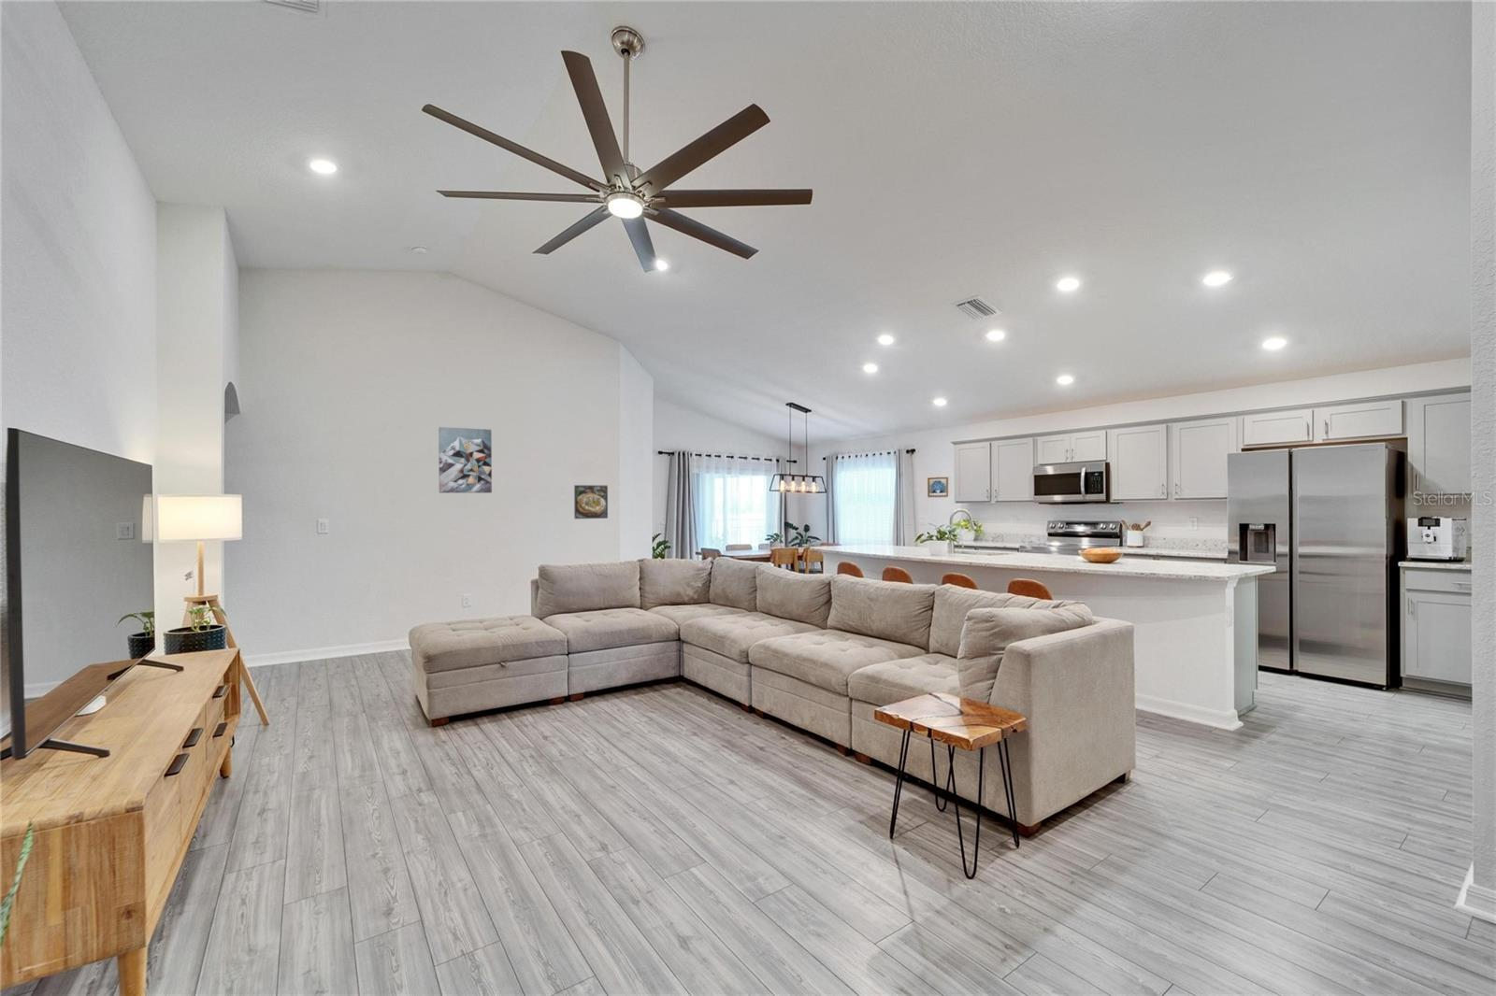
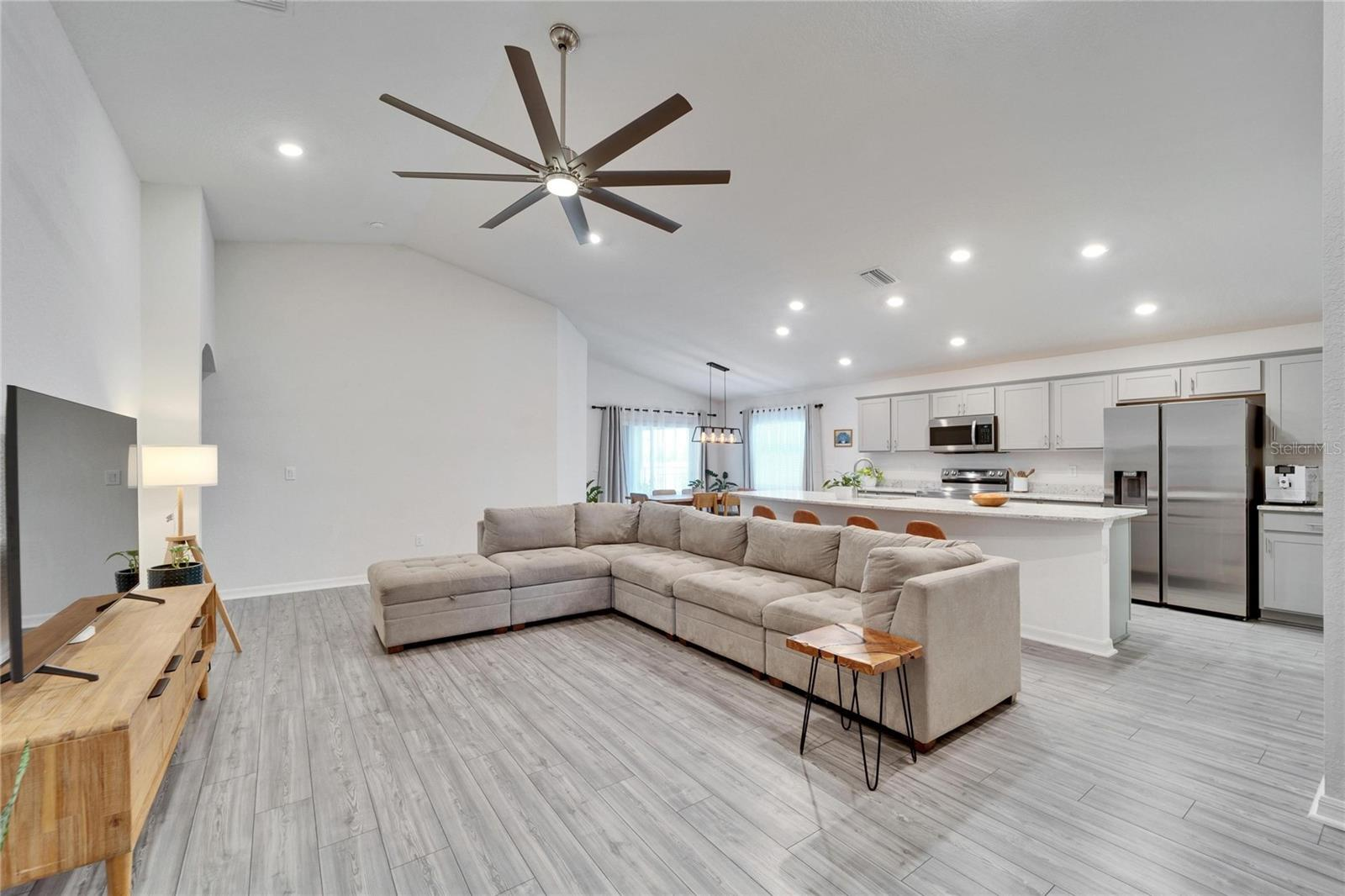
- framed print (591, 501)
- wall art (466, 460)
